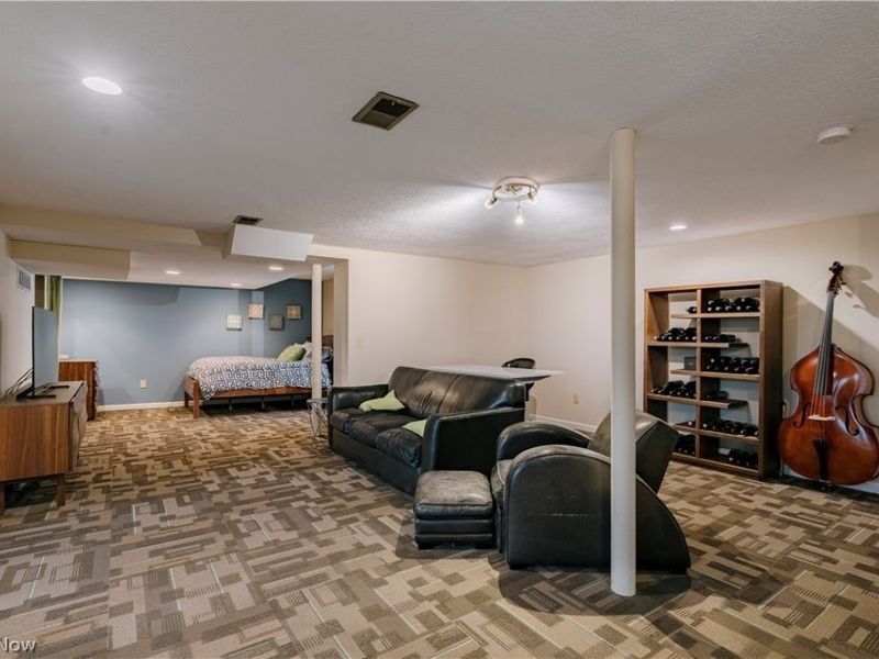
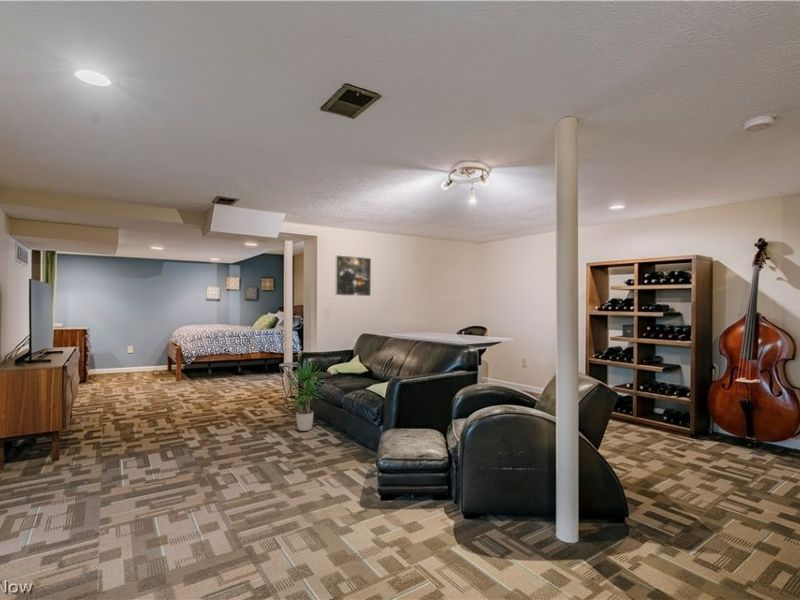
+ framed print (353, 276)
+ potted plant (307, 395)
